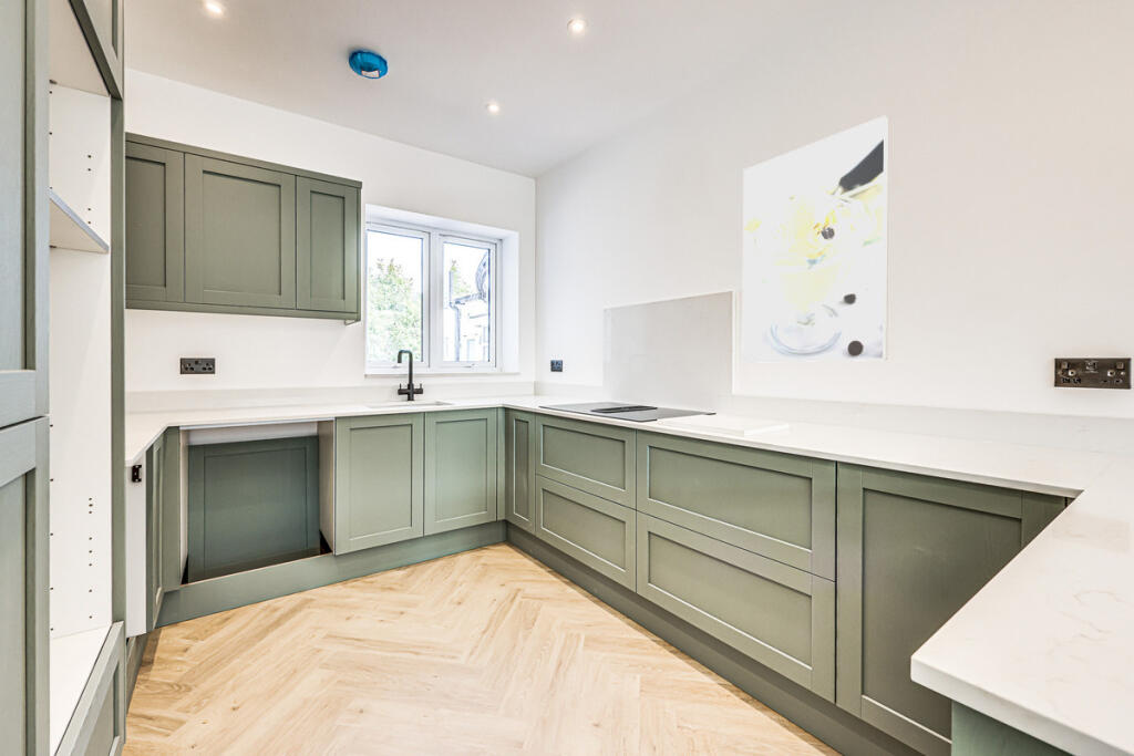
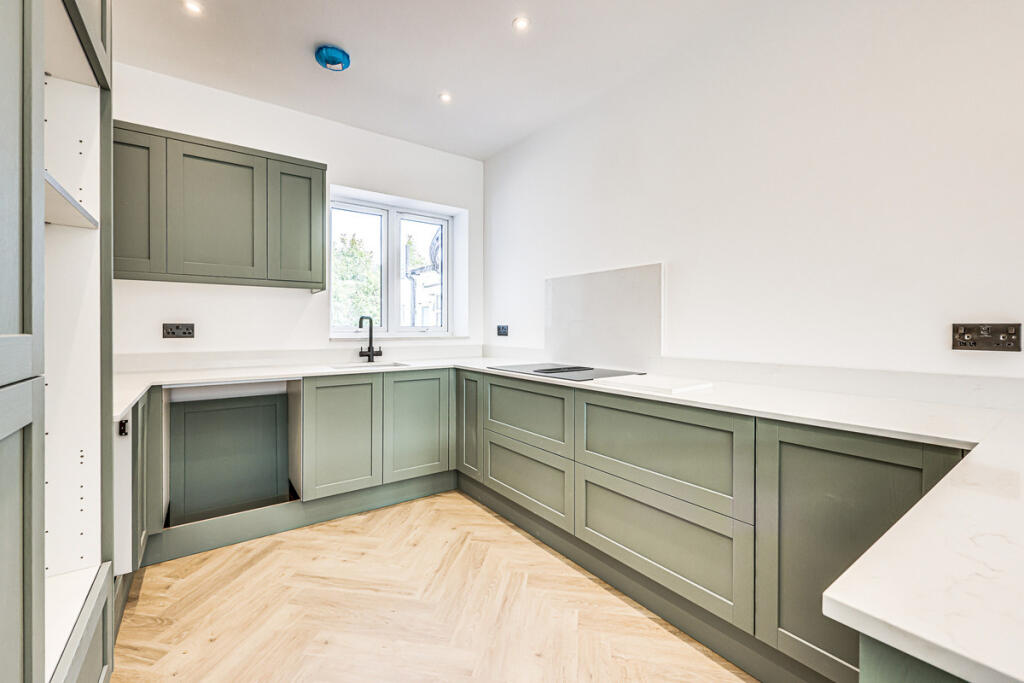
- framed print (806, 253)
